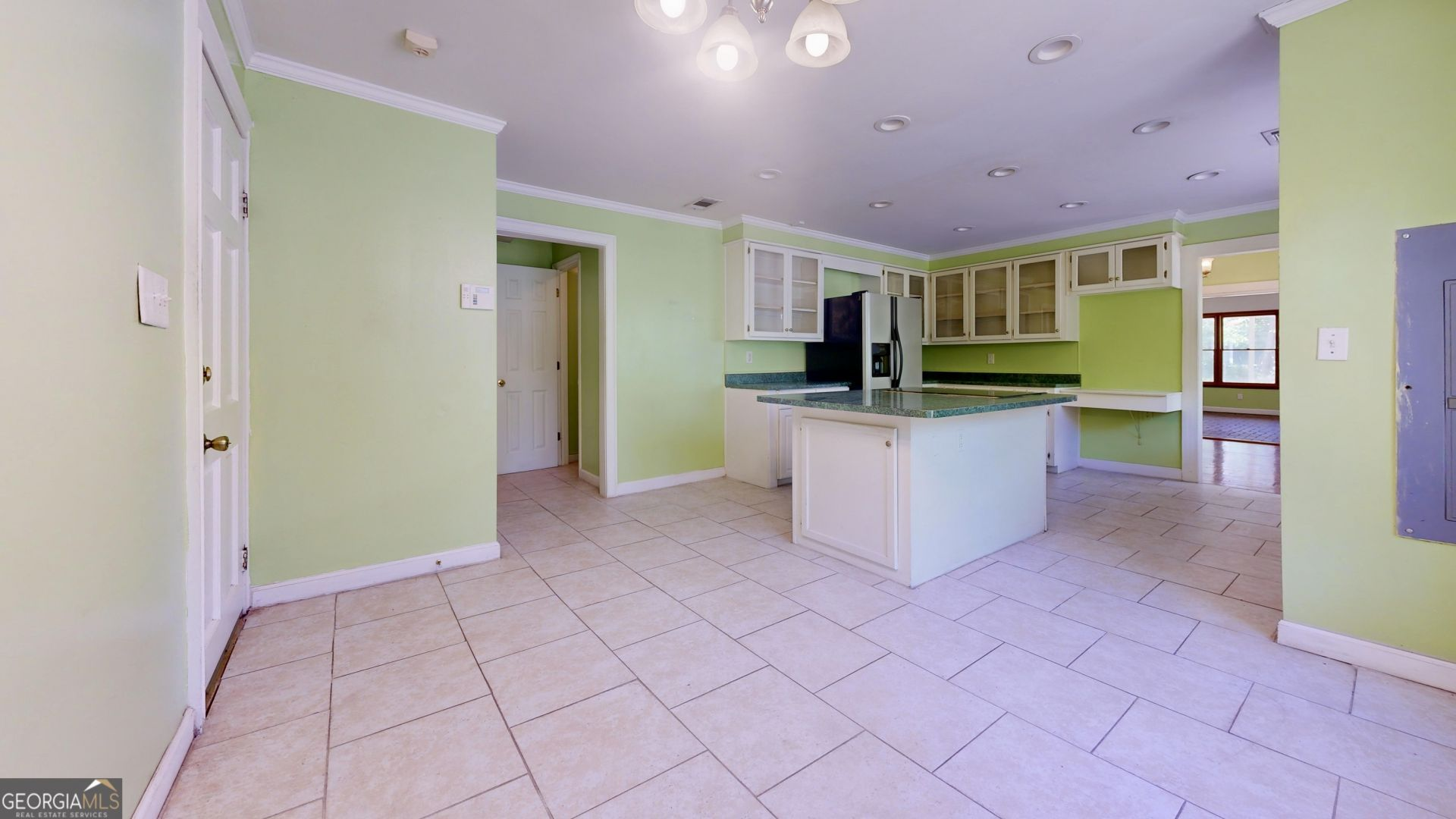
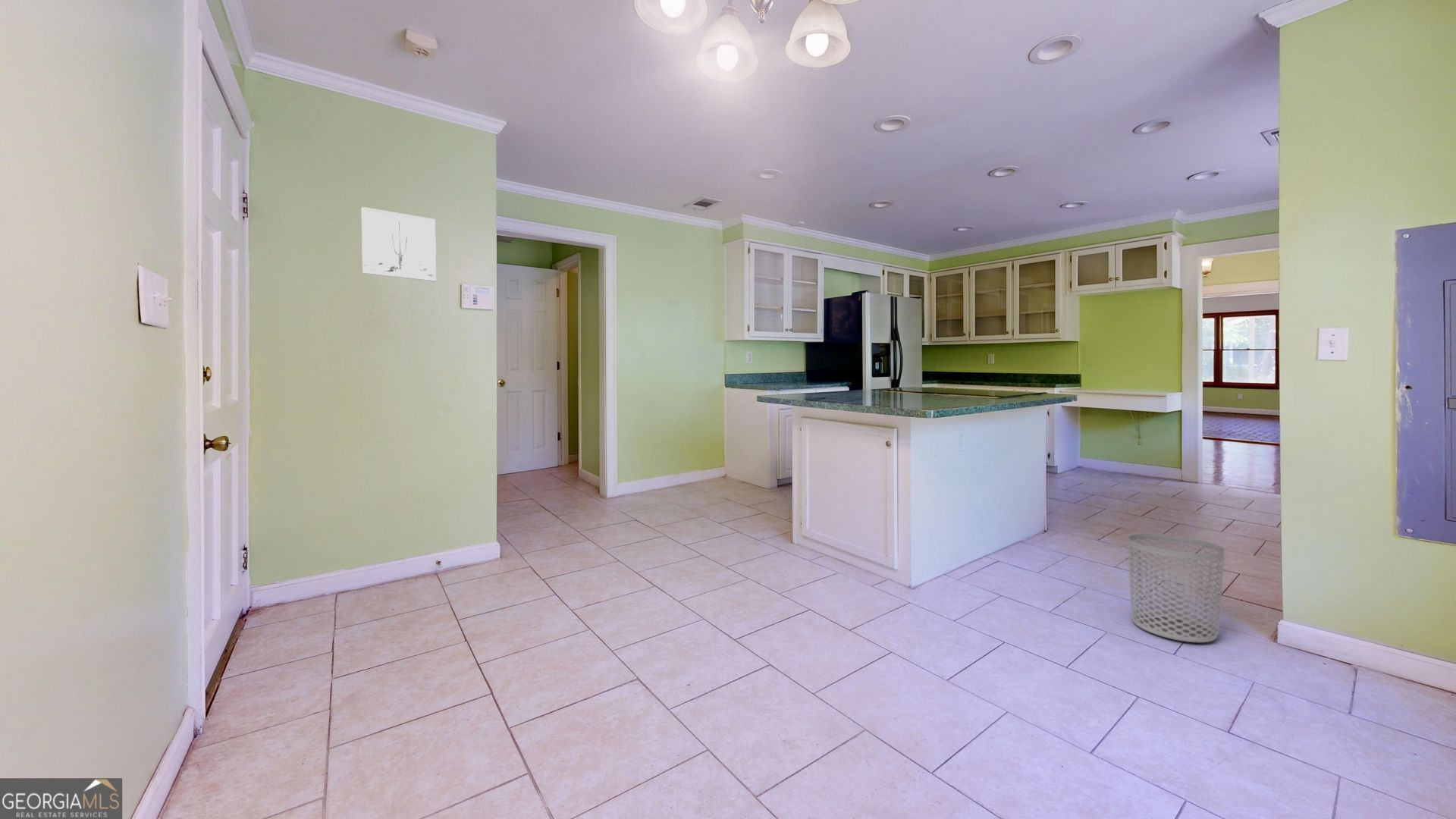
+ waste bin (1173, 585)
+ wall art (400, 246)
